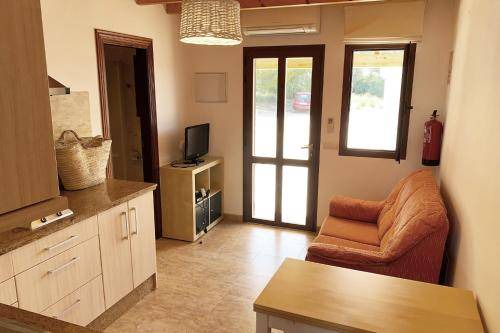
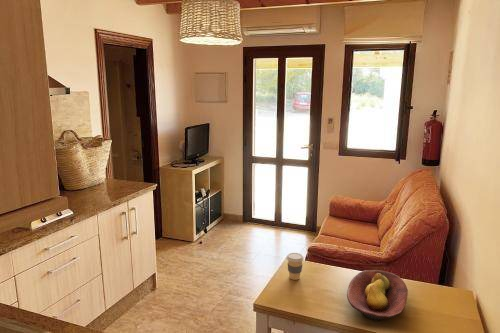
+ coffee cup (294, 266)
+ fruit bowl (377, 291)
